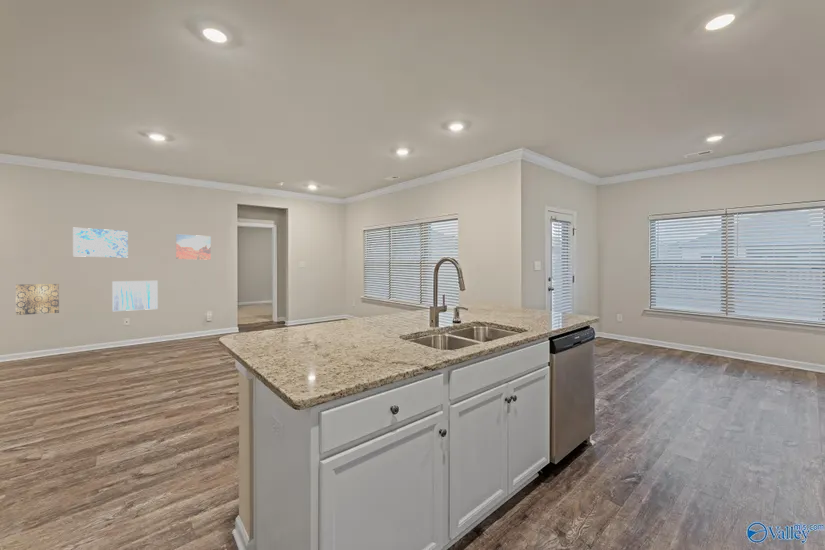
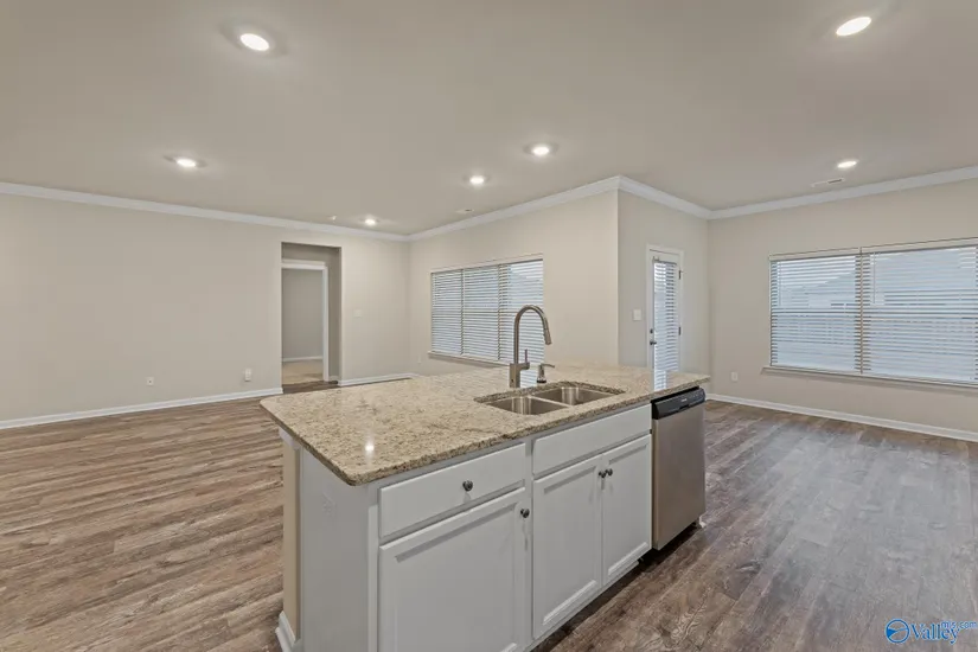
- wall art (135, 295)
- wall art (101, 243)
- wall art (193, 247)
- wall art (38, 299)
